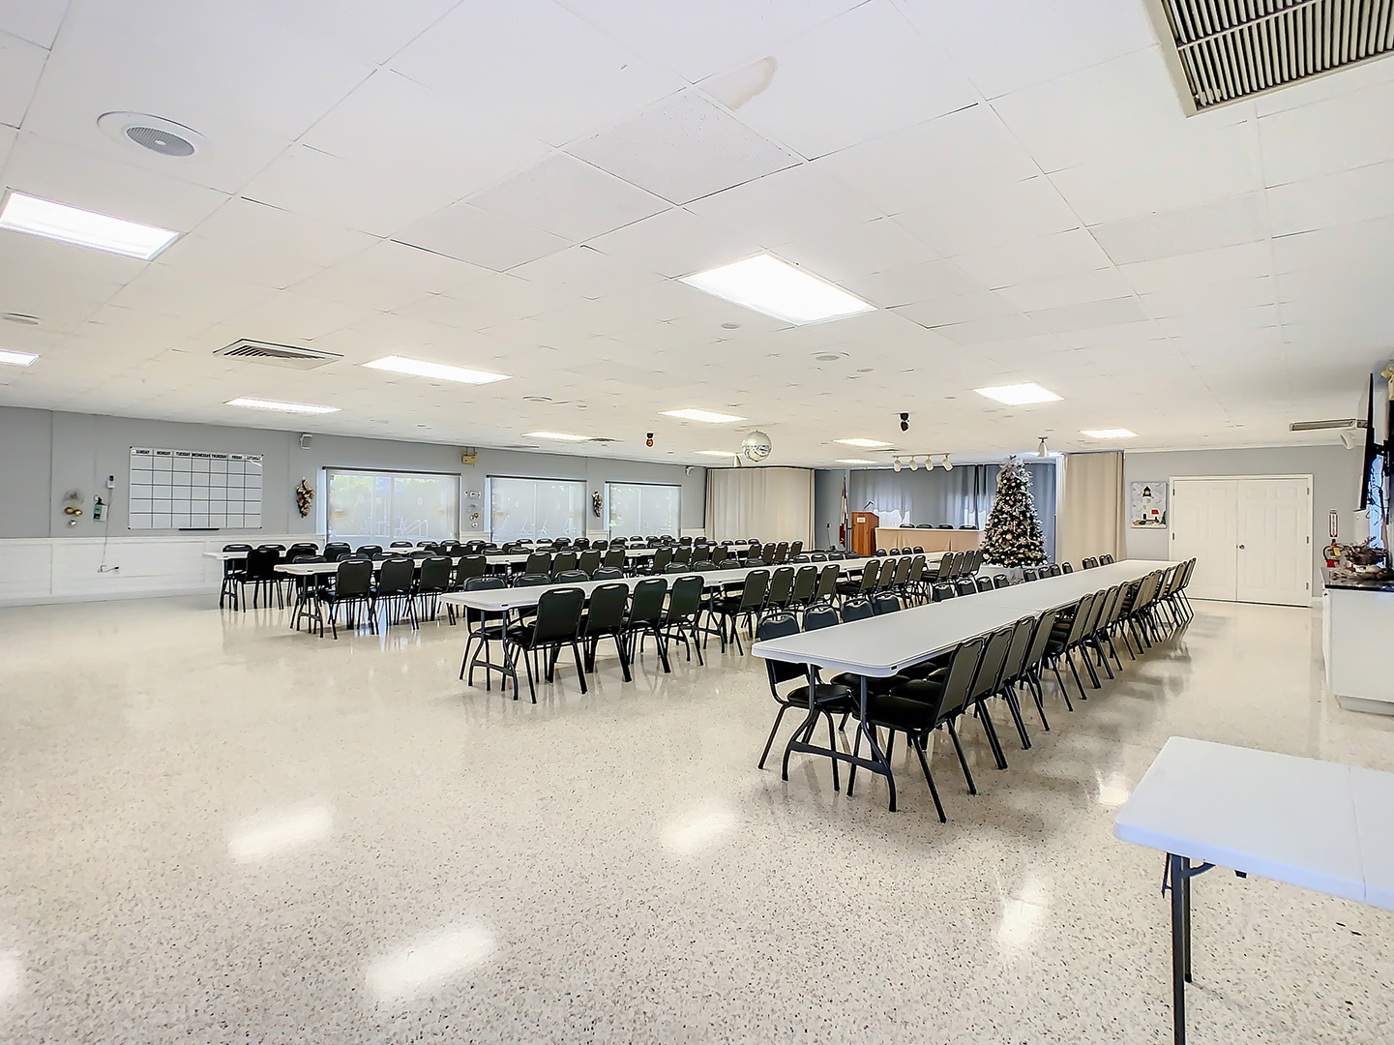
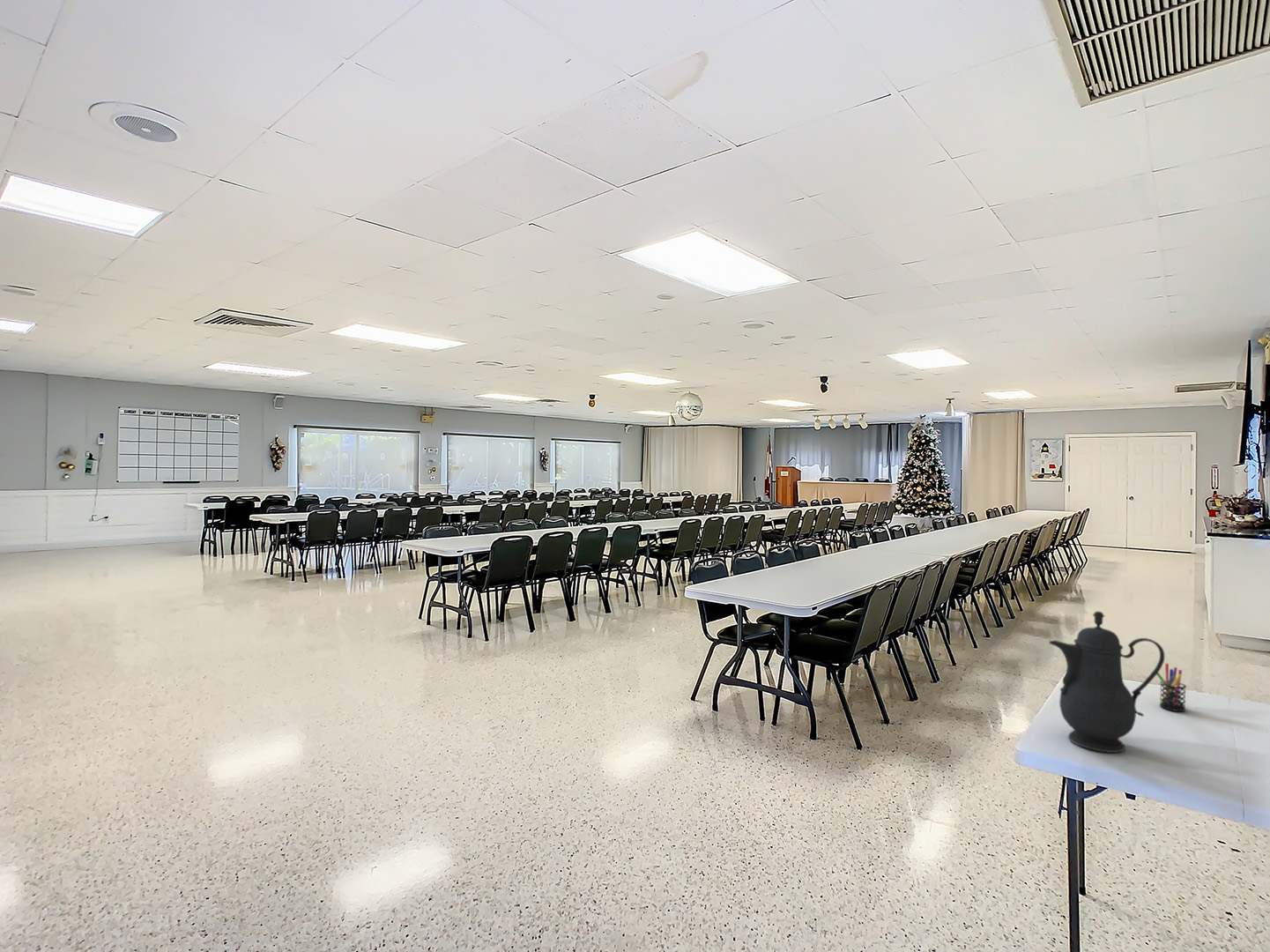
+ pen holder (1170, 686)
+ coffeepot (1105, 678)
